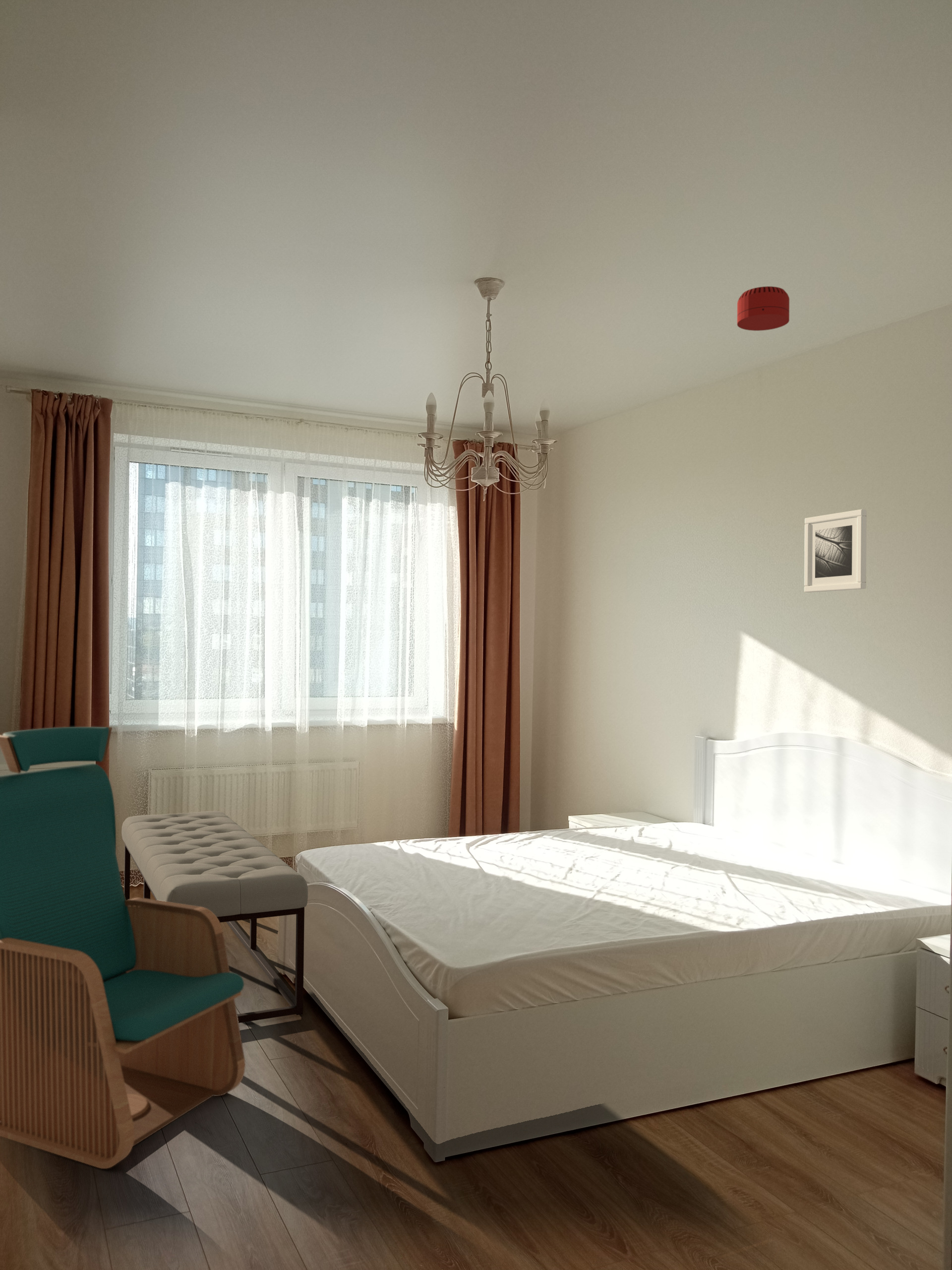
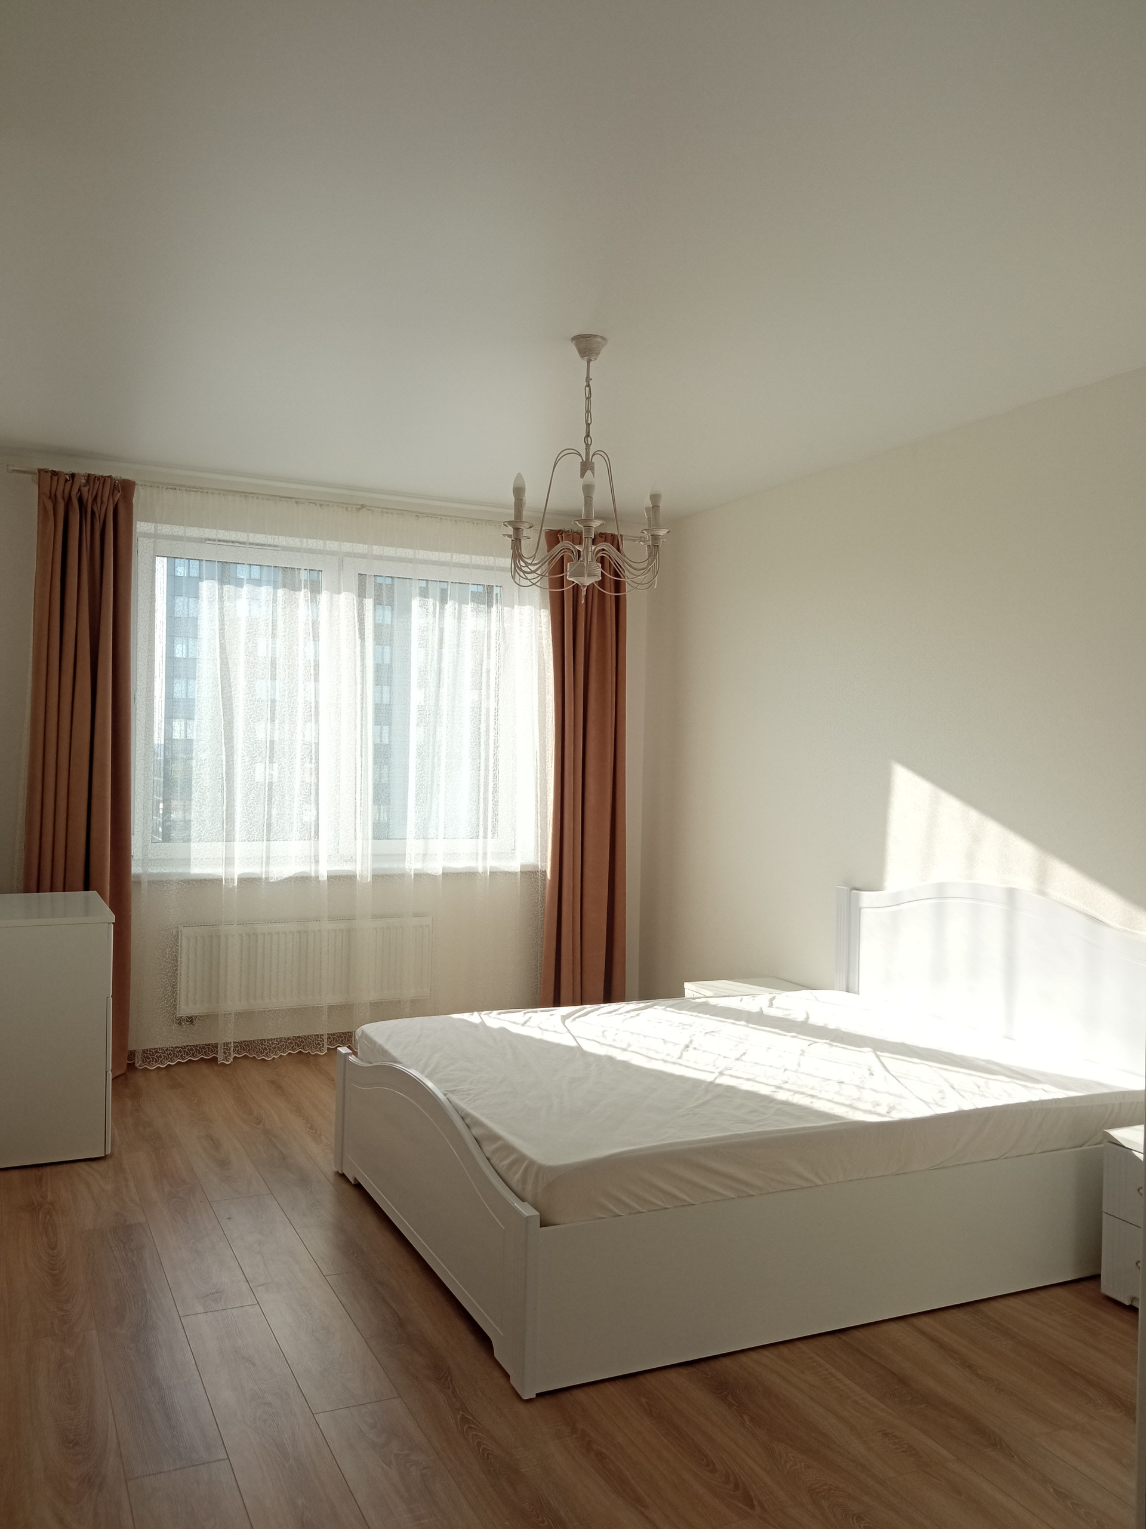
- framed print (834, 552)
- armchair (110, 922)
- smoke detector (763, 308)
- bench (201, 900)
